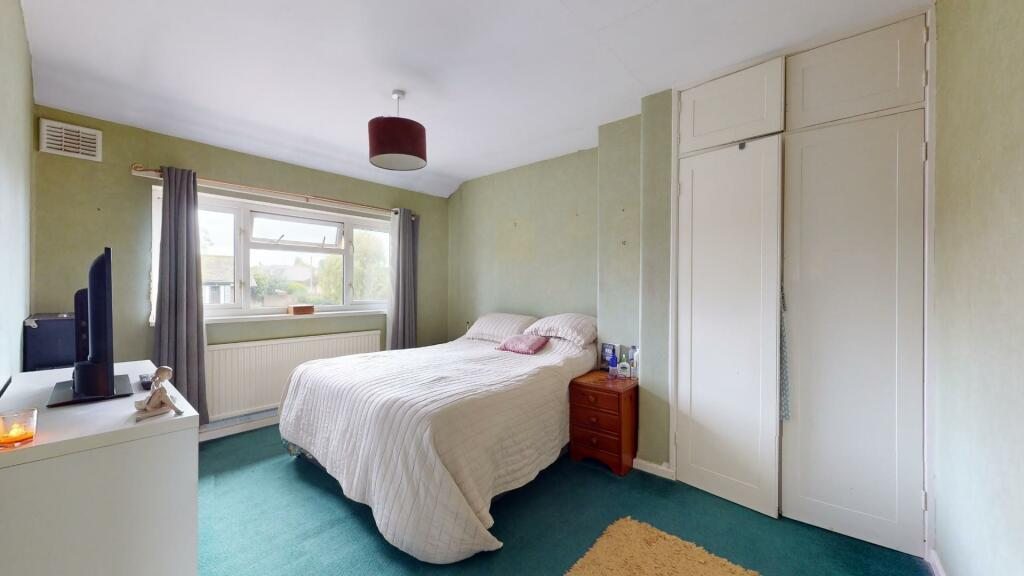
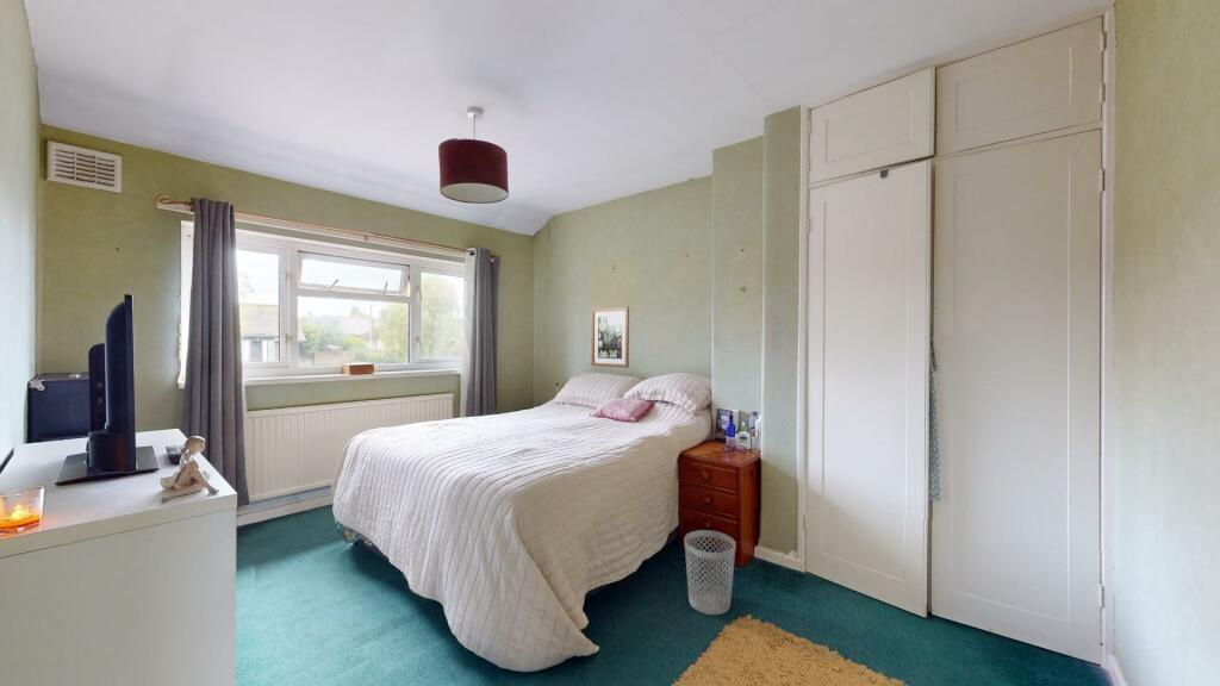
+ wall art (609, 337)
+ wastebasket (709, 572)
